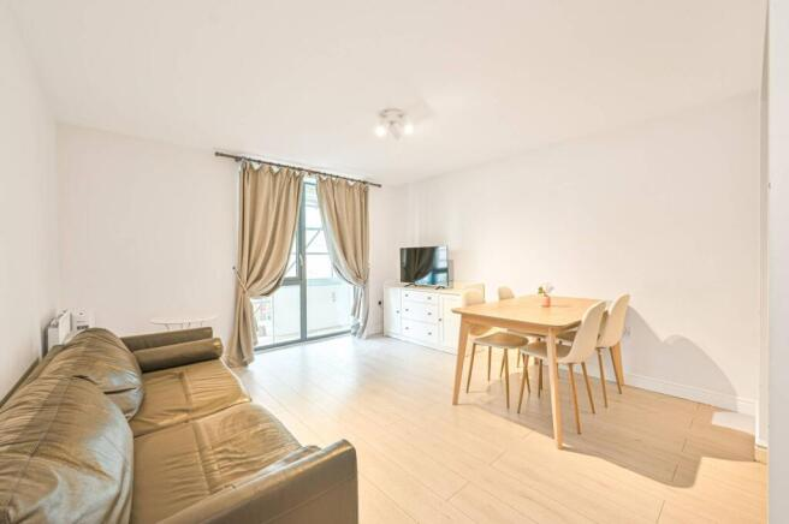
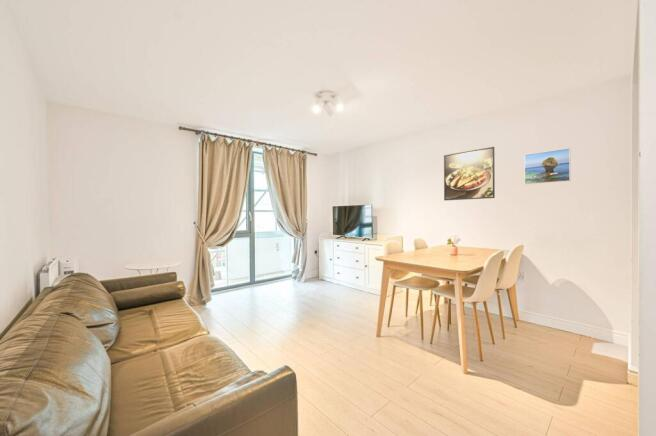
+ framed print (467, 175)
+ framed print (546, 167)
